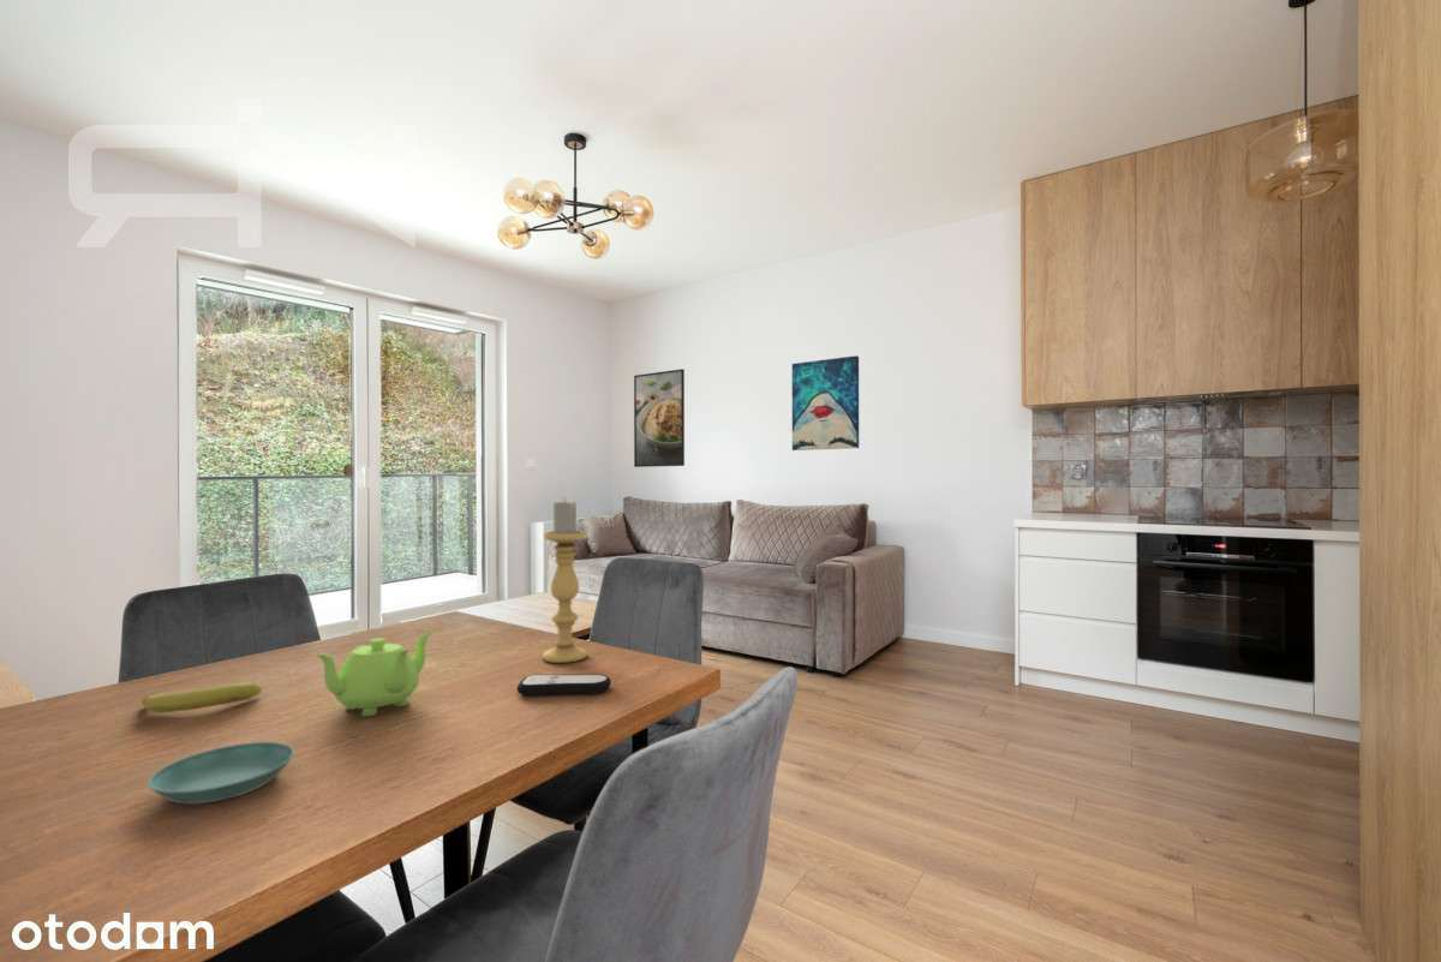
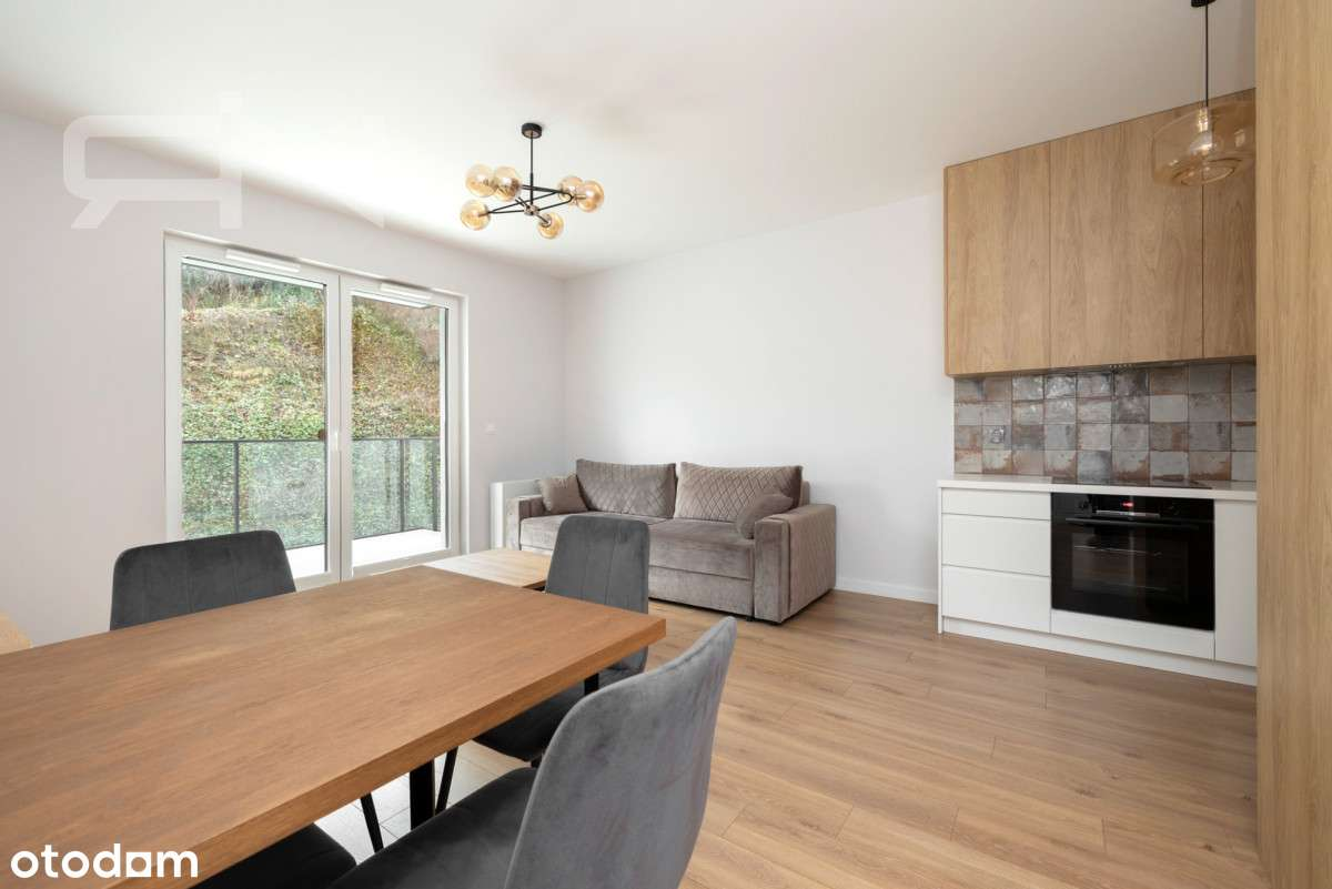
- wall art (824, 405)
- saucer (225, 773)
- remote control (564, 683)
- fruit (196, 694)
- teapot (379, 673)
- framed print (658, 419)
- candle holder (564, 576)
